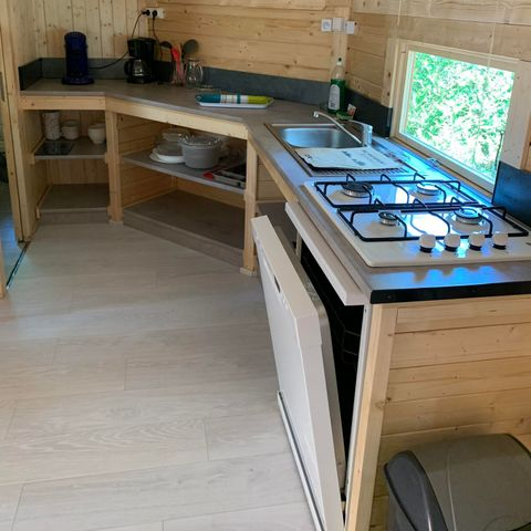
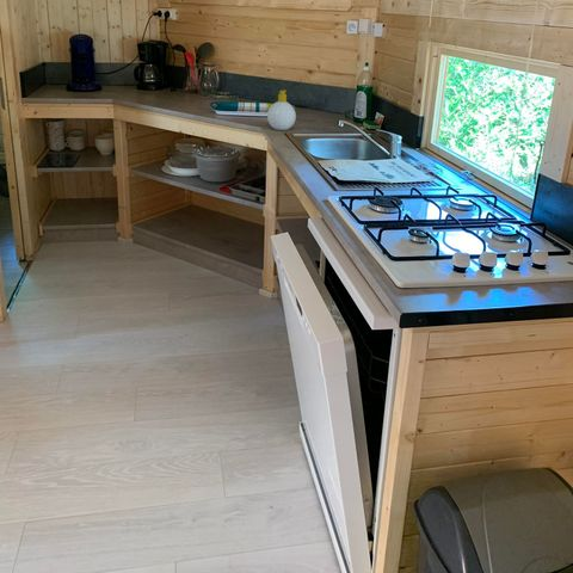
+ soap bottle (282, 110)
